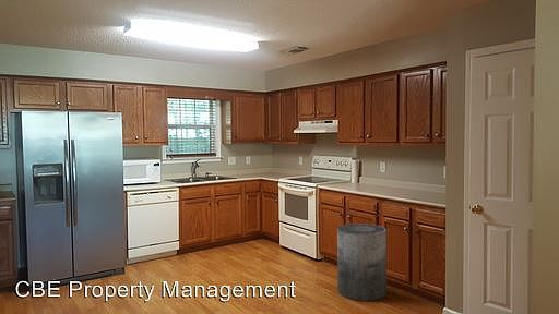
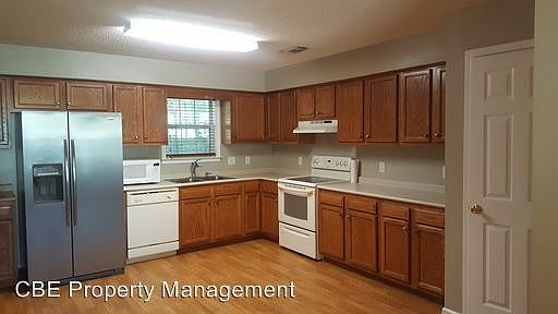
- trash can (361, 259)
